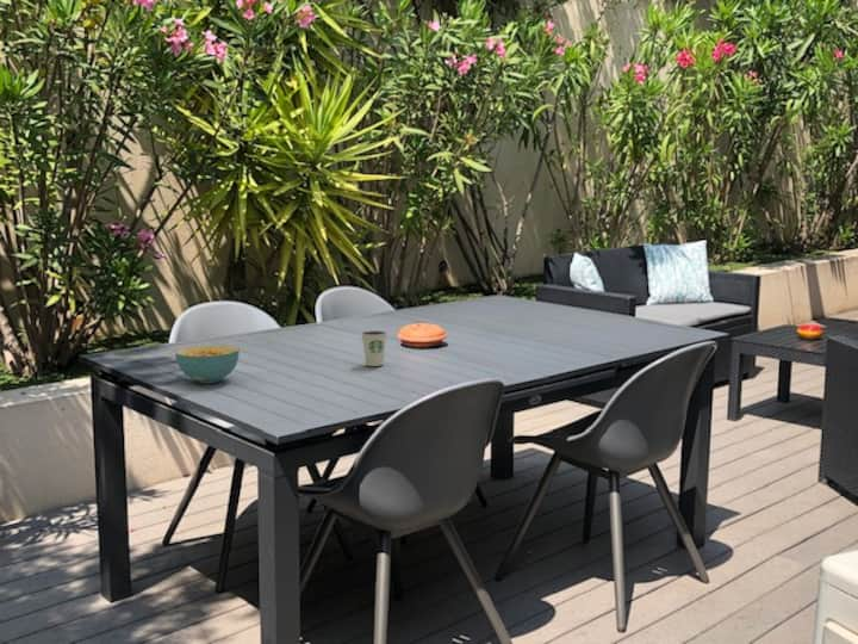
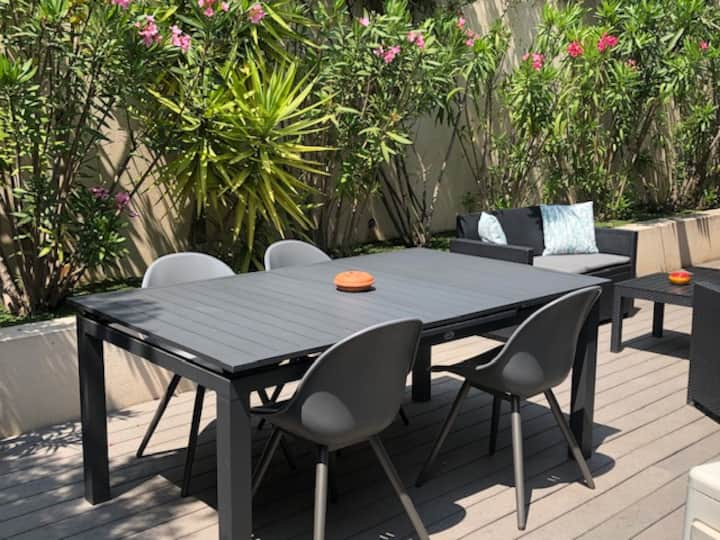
- cereal bowl (207, 365)
- dixie cup (374, 348)
